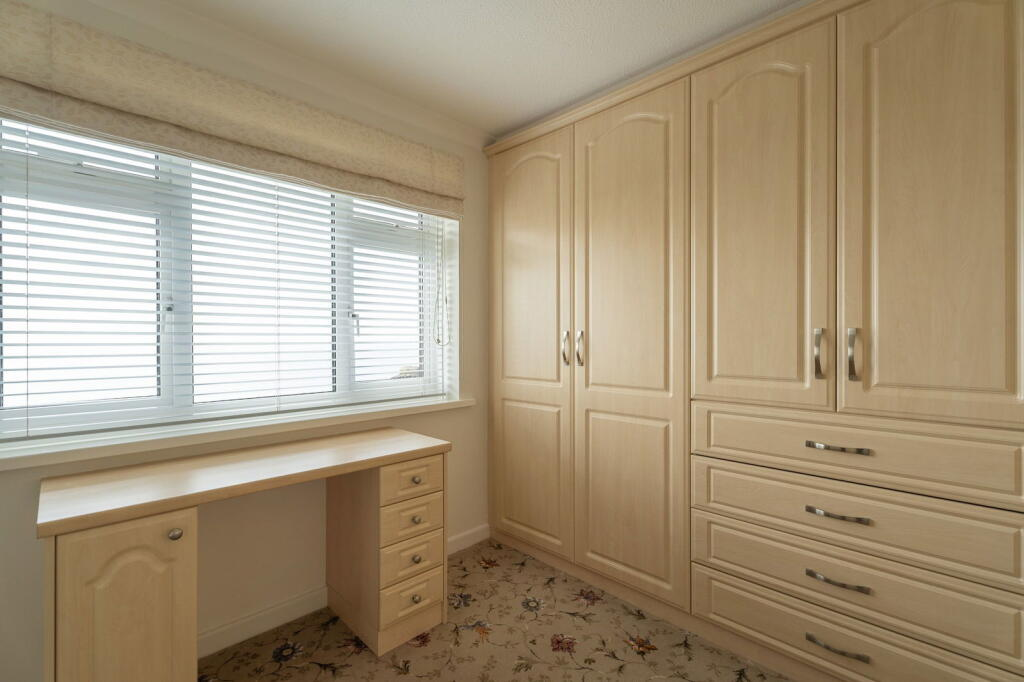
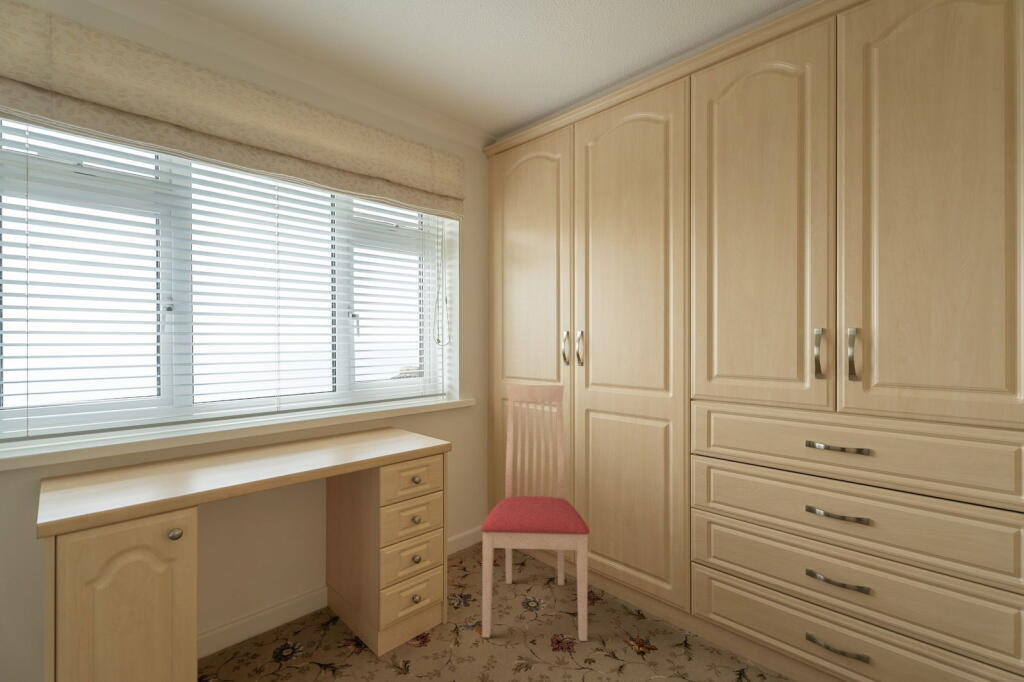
+ chair (534, 498)
